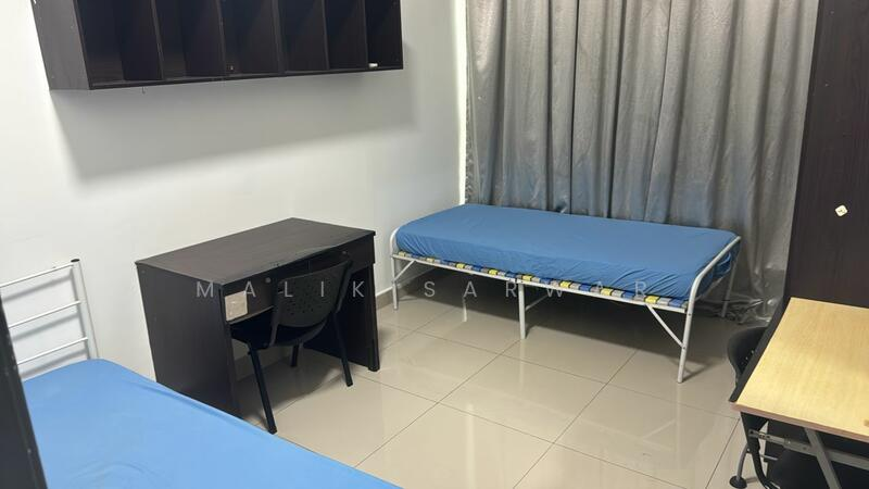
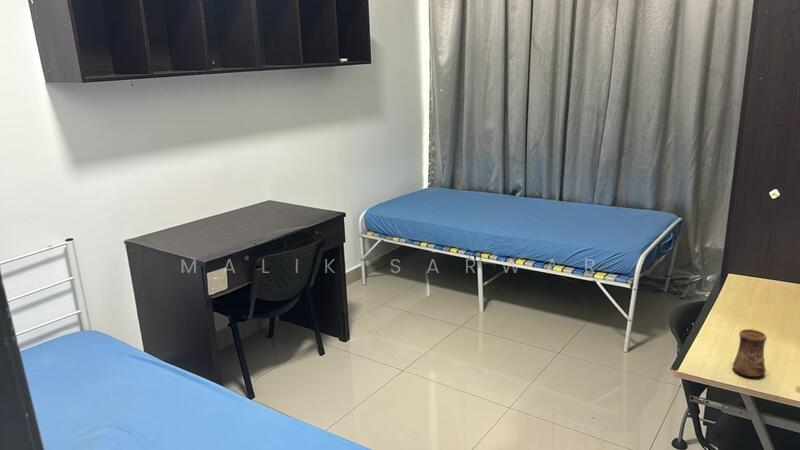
+ cup (750, 353)
